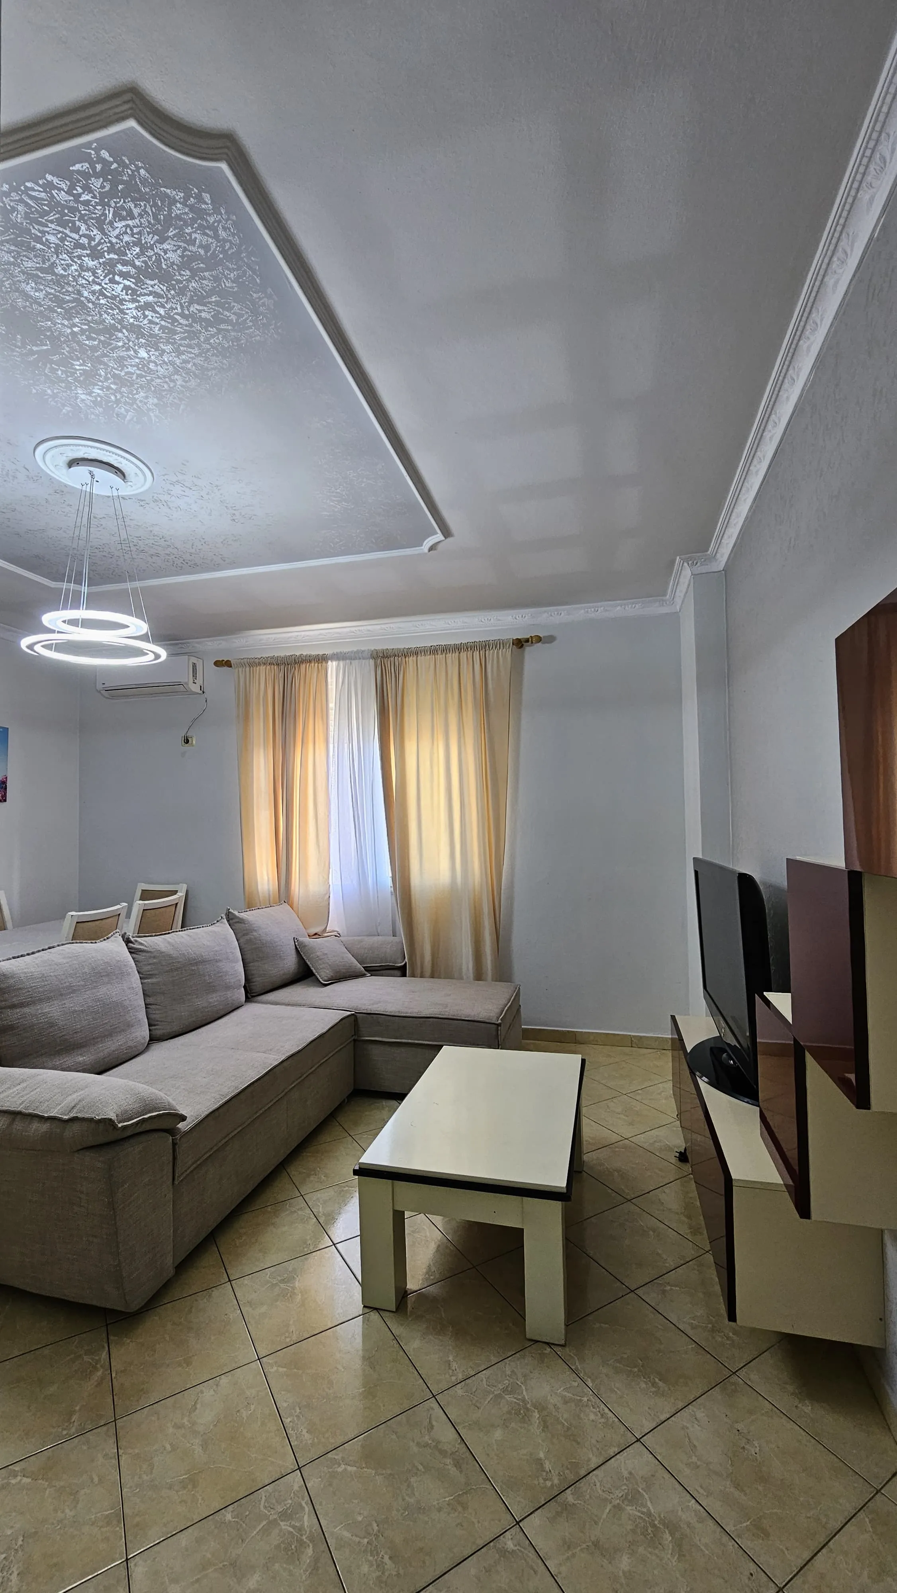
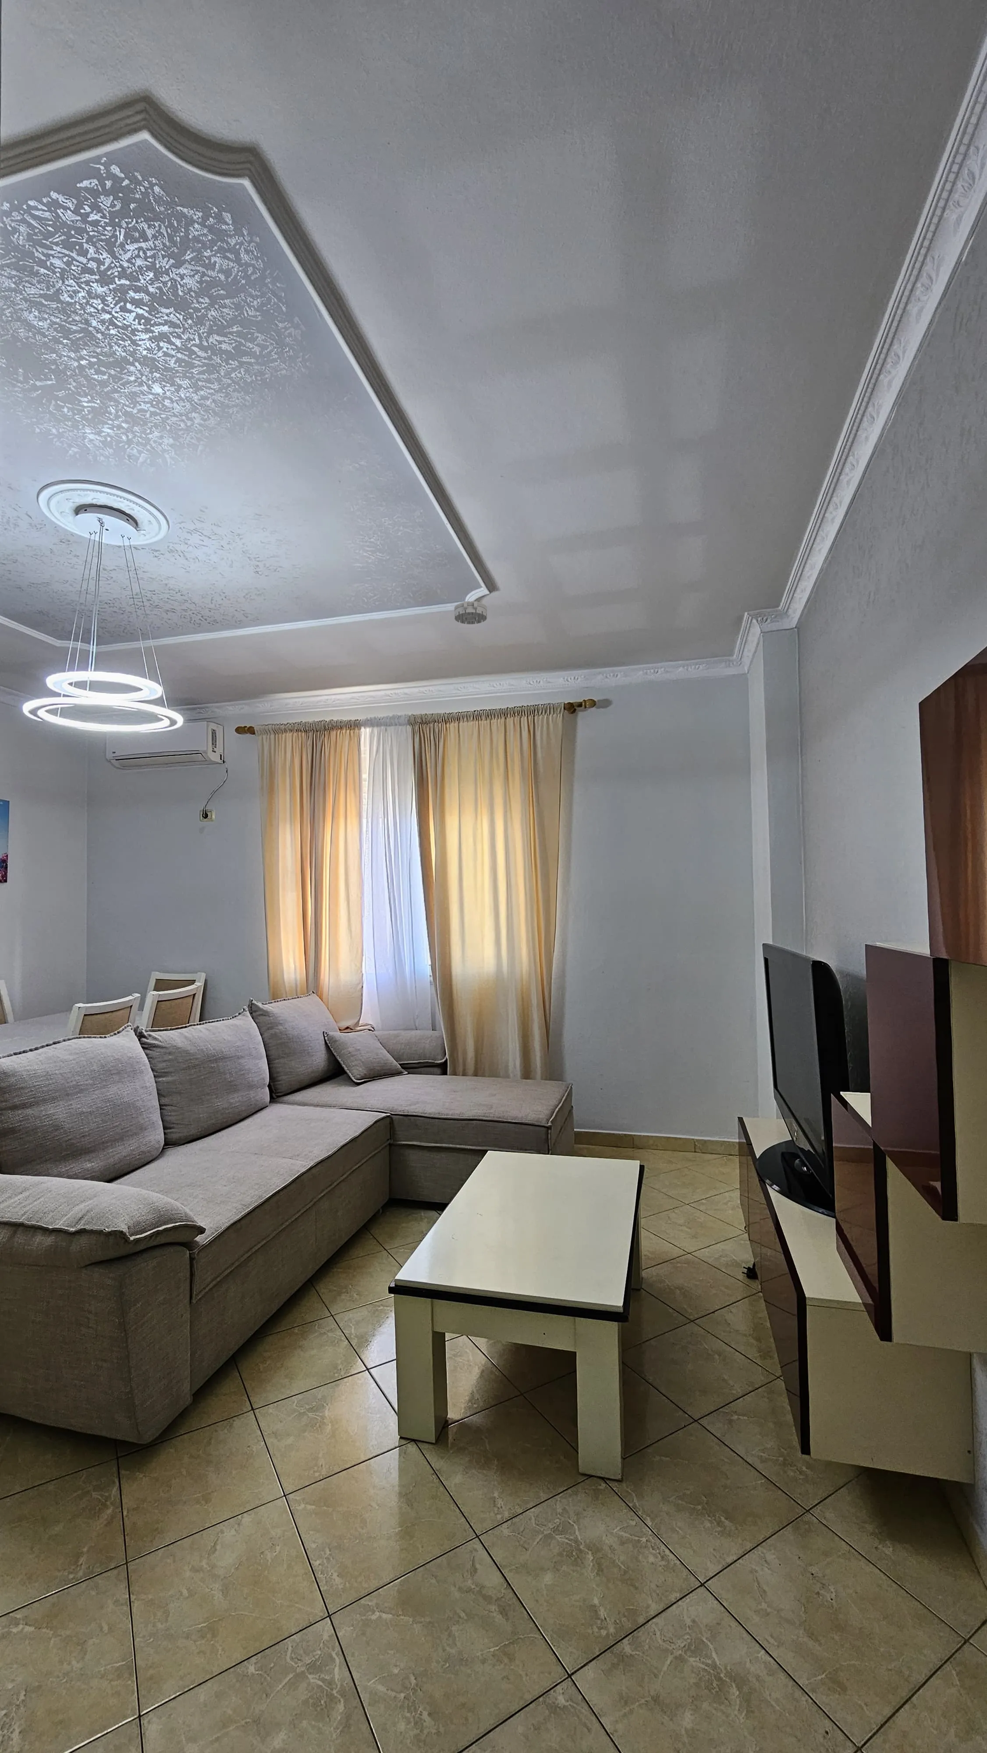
+ smoke detector (471, 612)
